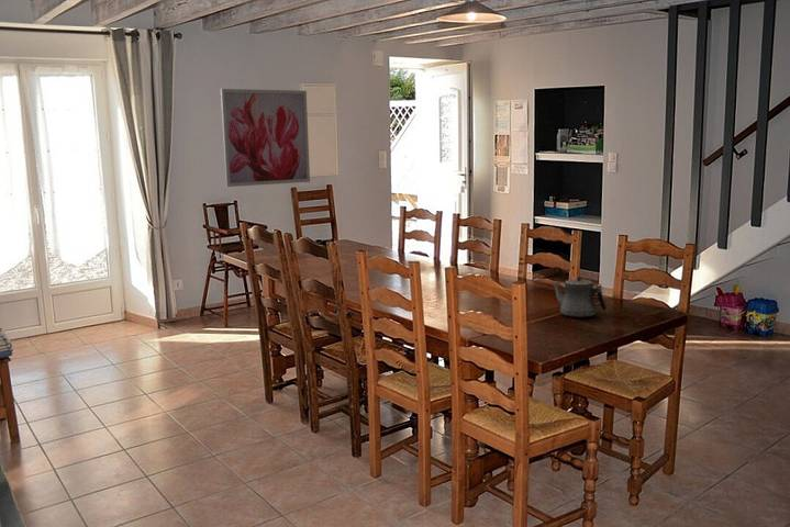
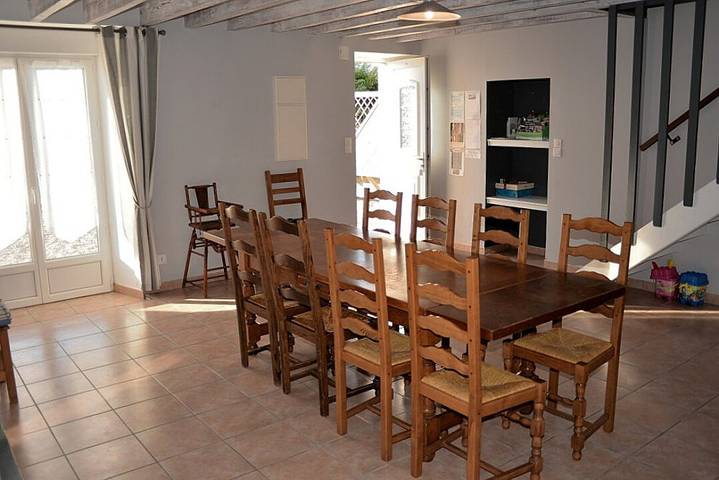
- teapot (577, 295)
- wall art (267, 137)
